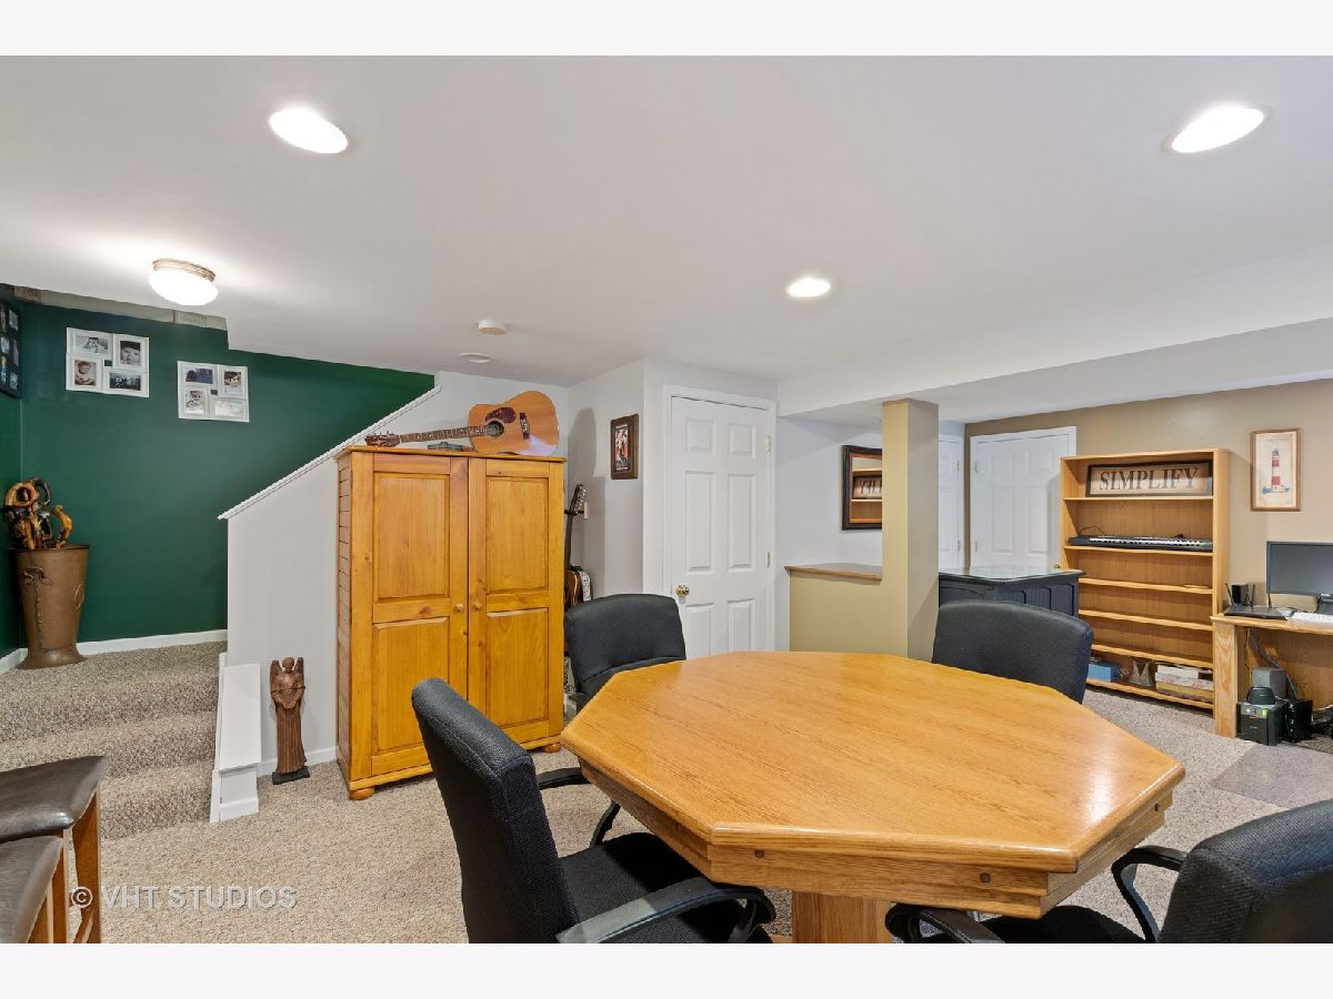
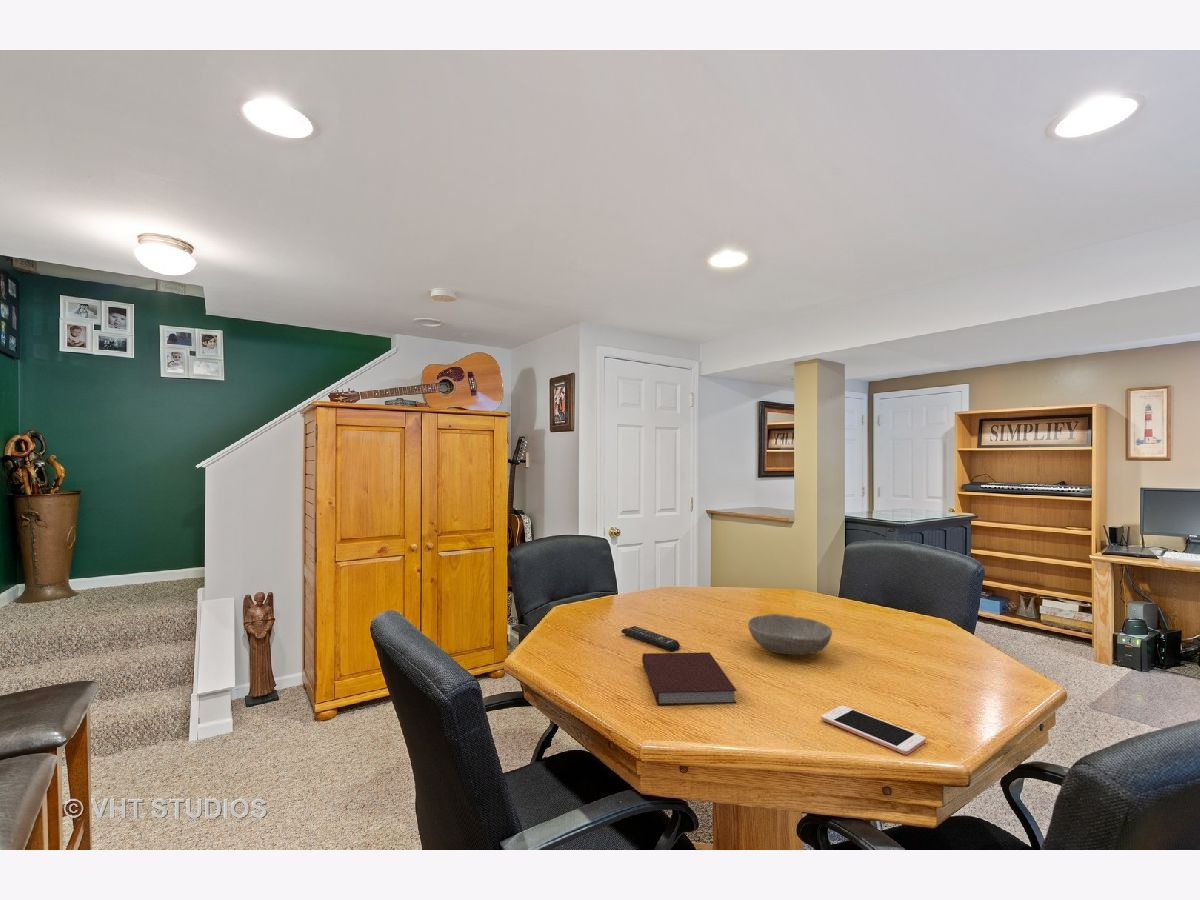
+ cell phone (871, 728)
+ remote control (649, 637)
+ notebook (685, 676)
+ bowl (789, 638)
